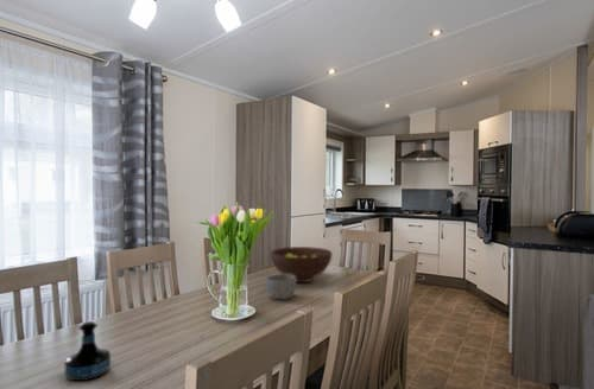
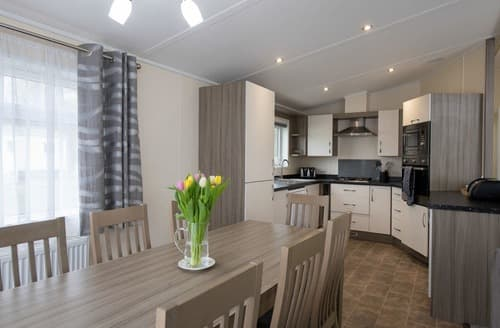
- fruit bowl (301, 266)
- tequila bottle (88, 347)
- bowl (280, 287)
